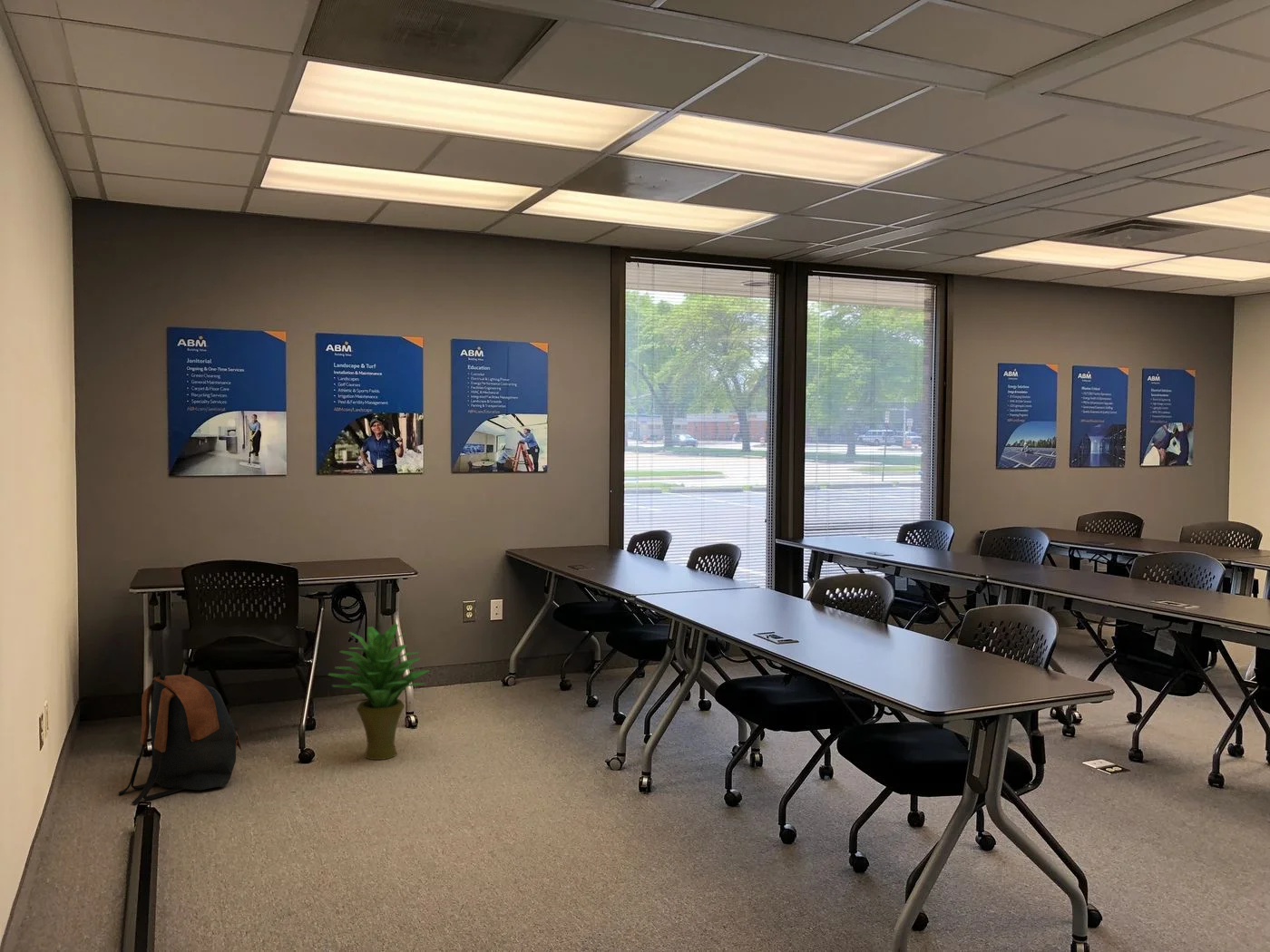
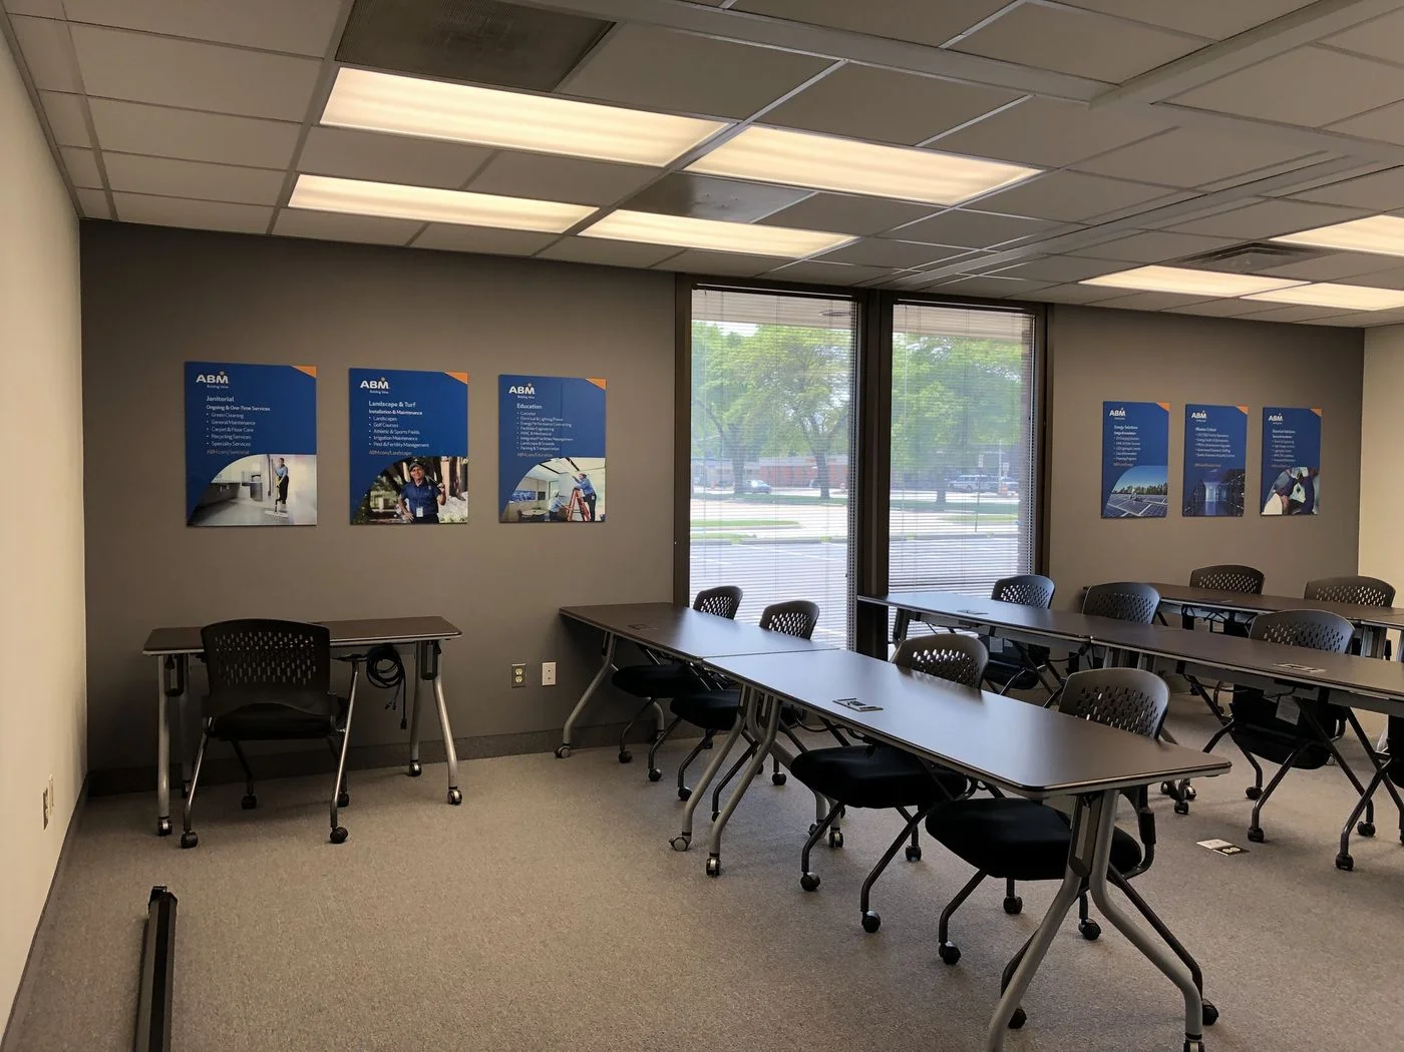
- potted plant (379, 691)
- backpack (181, 726)
